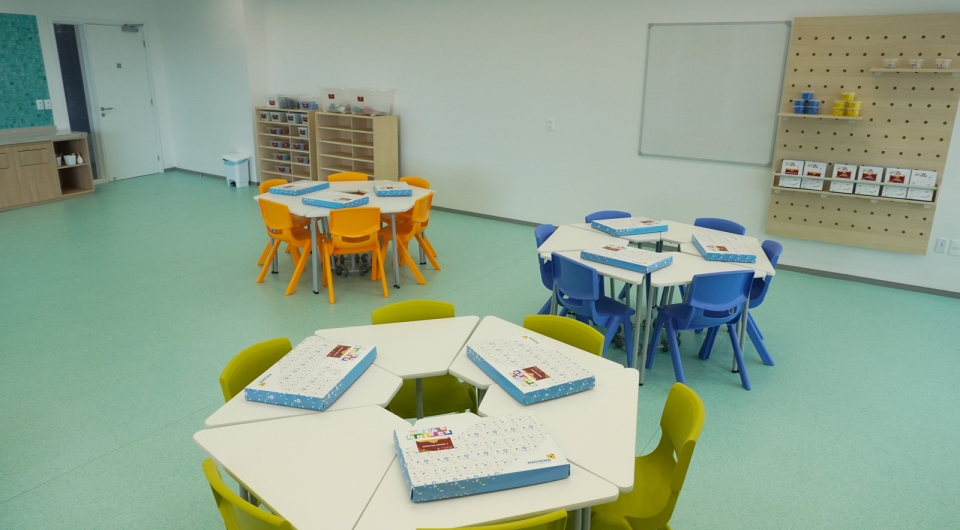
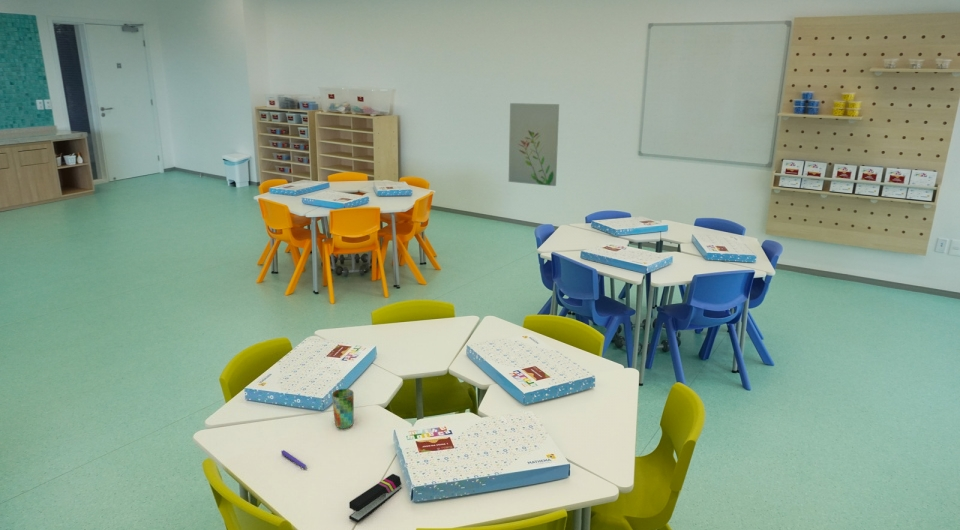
+ pen (294, 459)
+ wall art (532, 144)
+ stapler (376, 495)
+ cup (343, 409)
